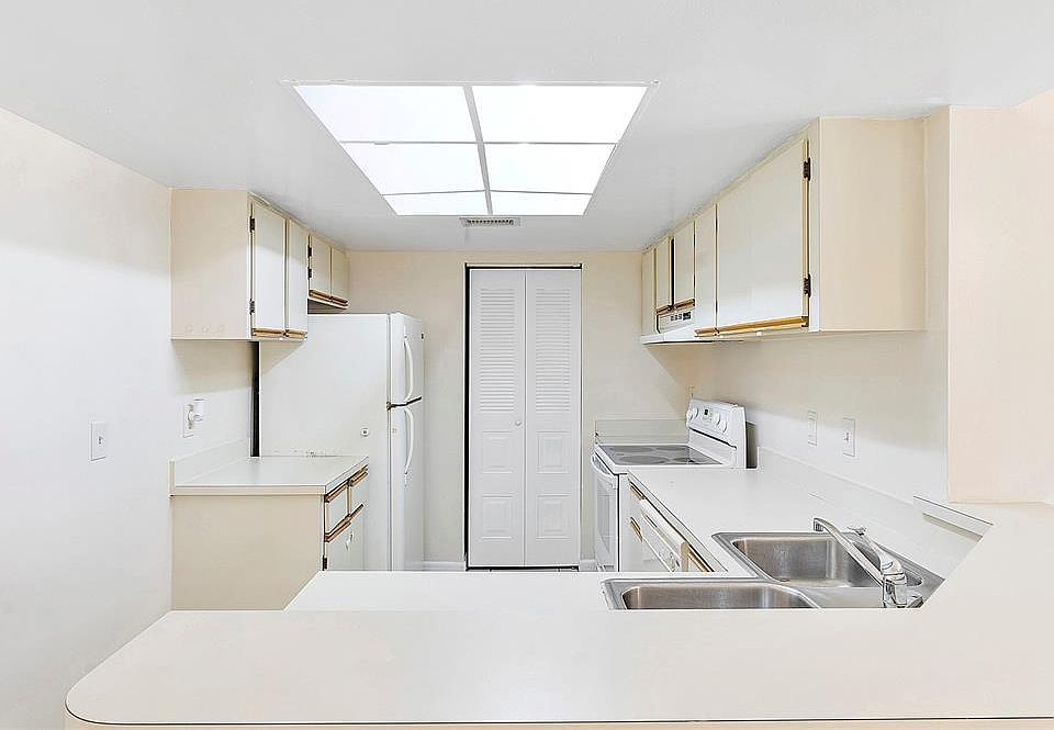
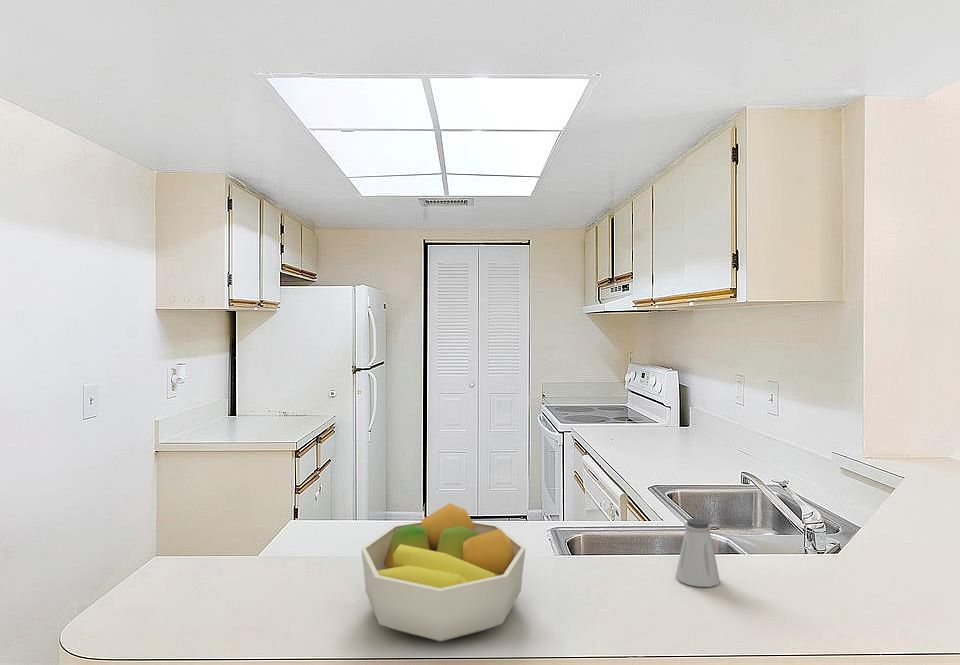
+ saltshaker (697, 550)
+ fruit bowl (443, 563)
